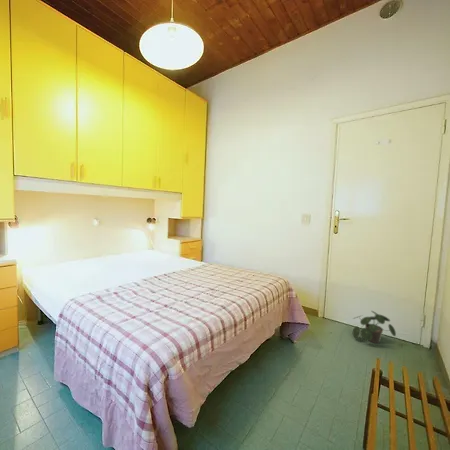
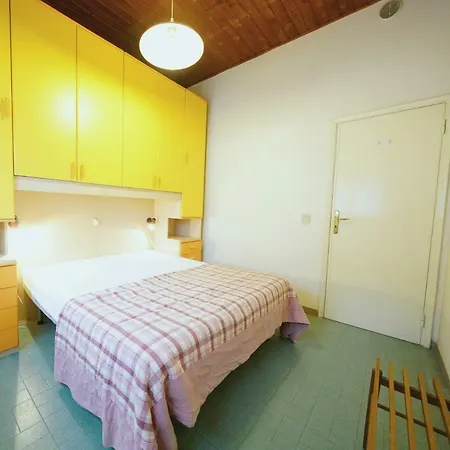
- potted plant (372, 326)
